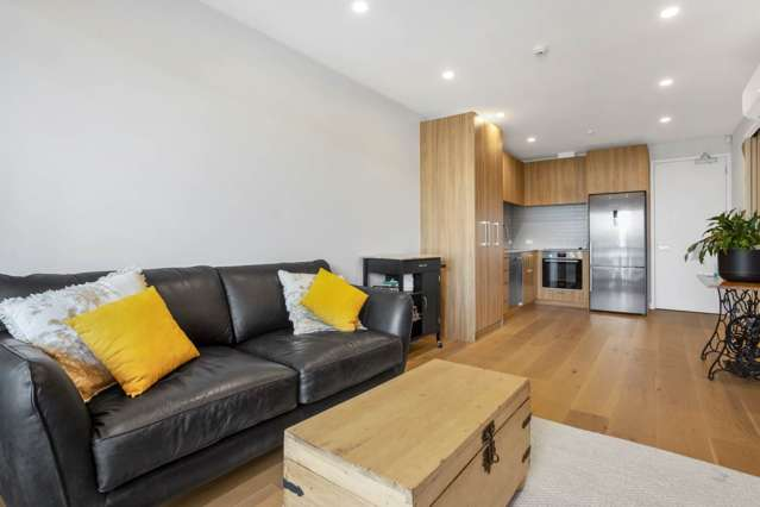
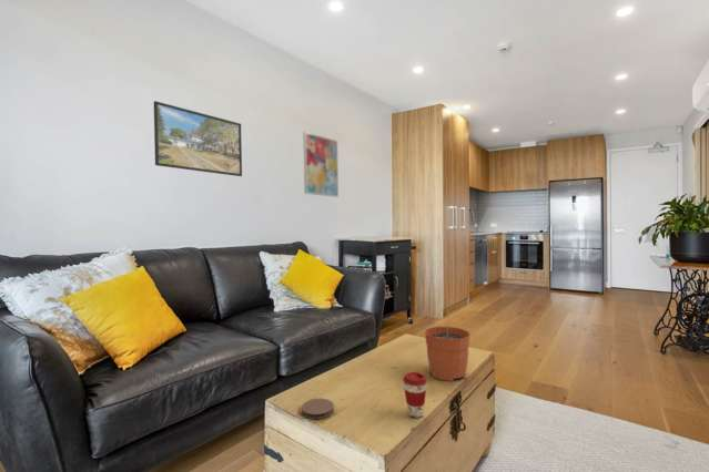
+ wall art (322, 165)
+ plant pot (447, 342)
+ coaster (317, 408)
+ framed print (202, 142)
+ coffee cup (415, 394)
